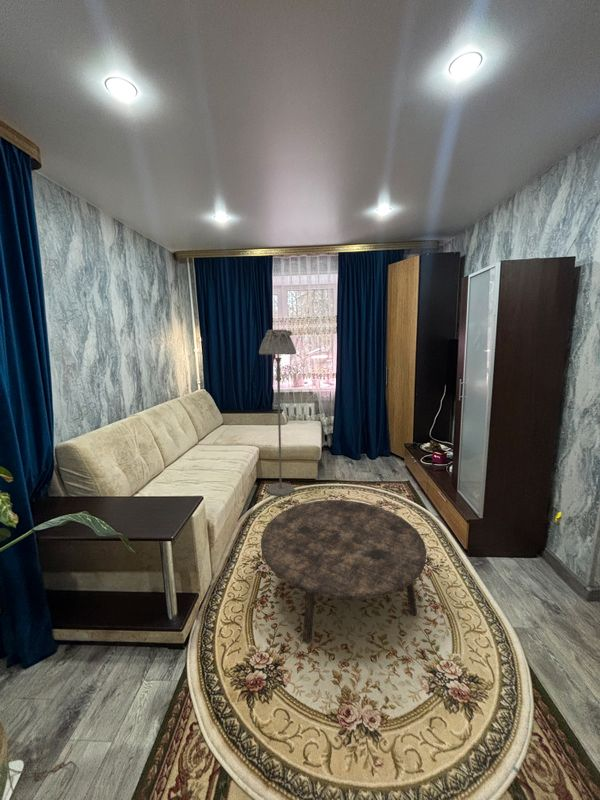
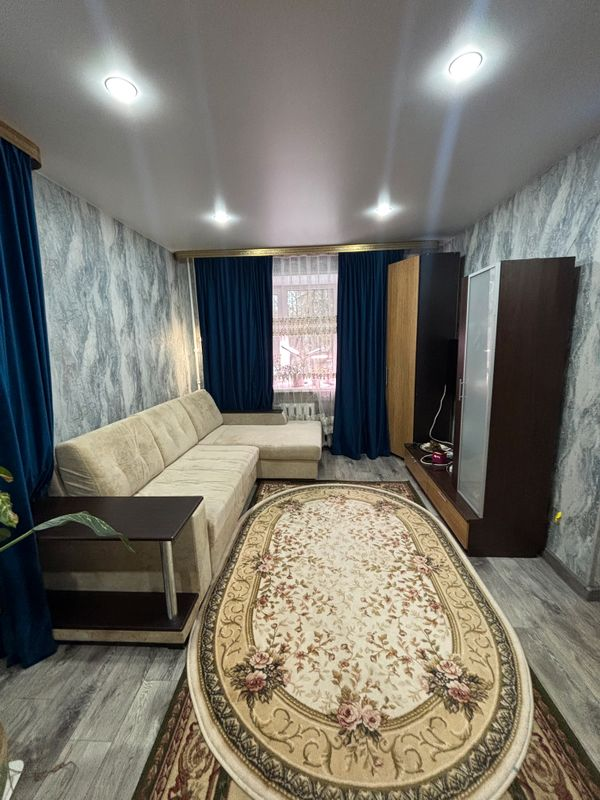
- floor lamp (278, 413)
- coffee table (340, 560)
